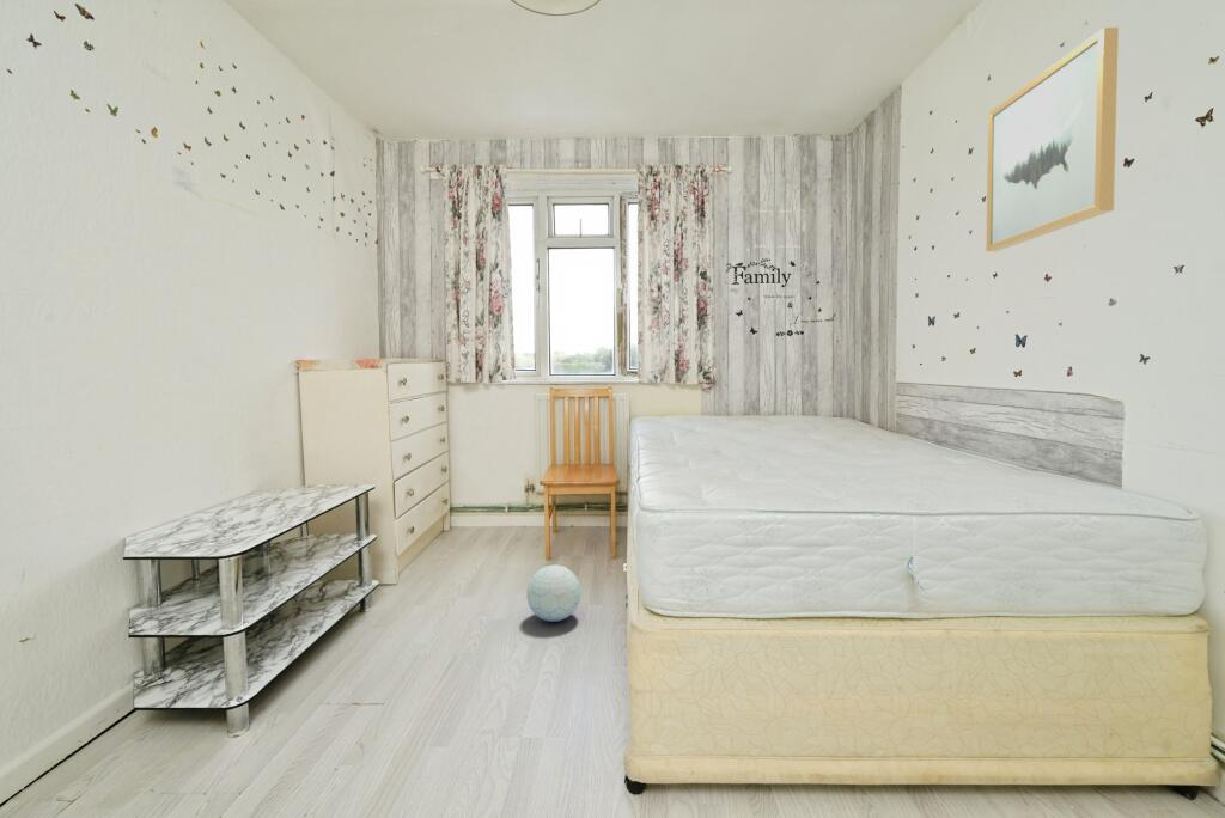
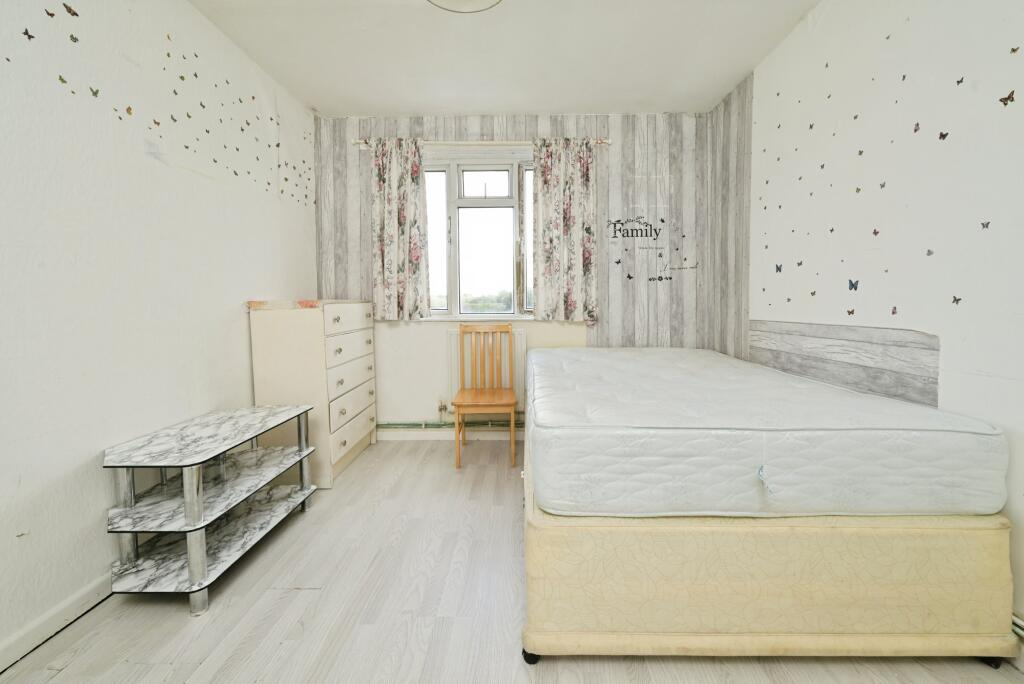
- wall art (1042, 155)
- ball (554, 592)
